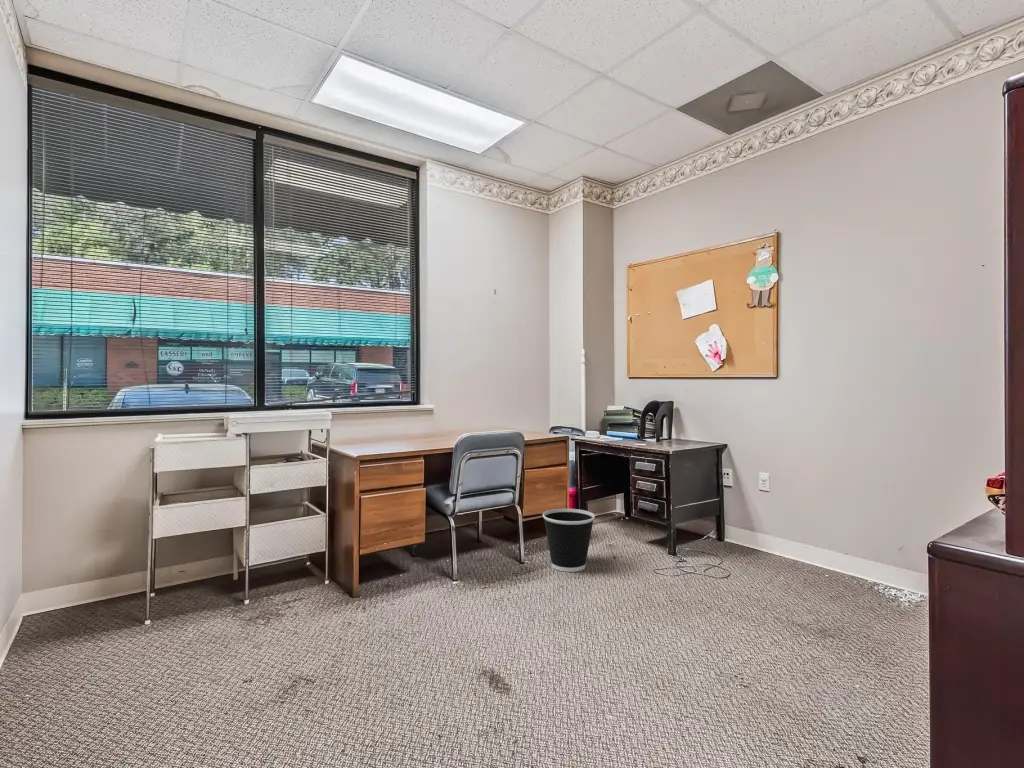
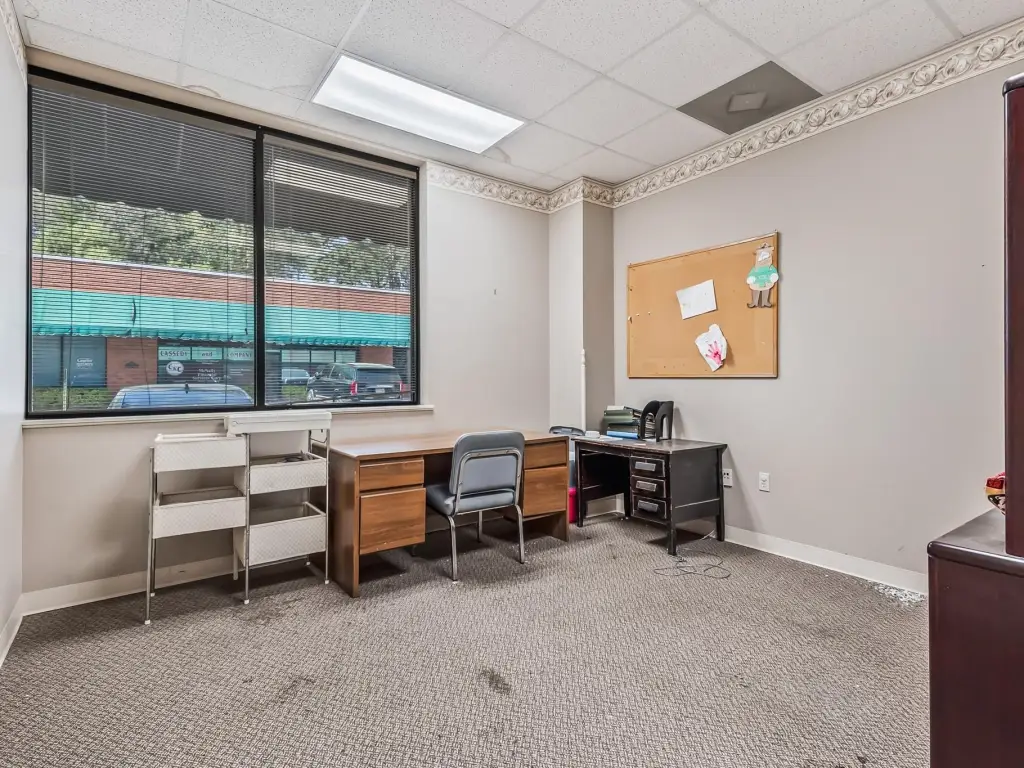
- wastebasket (568, 540)
